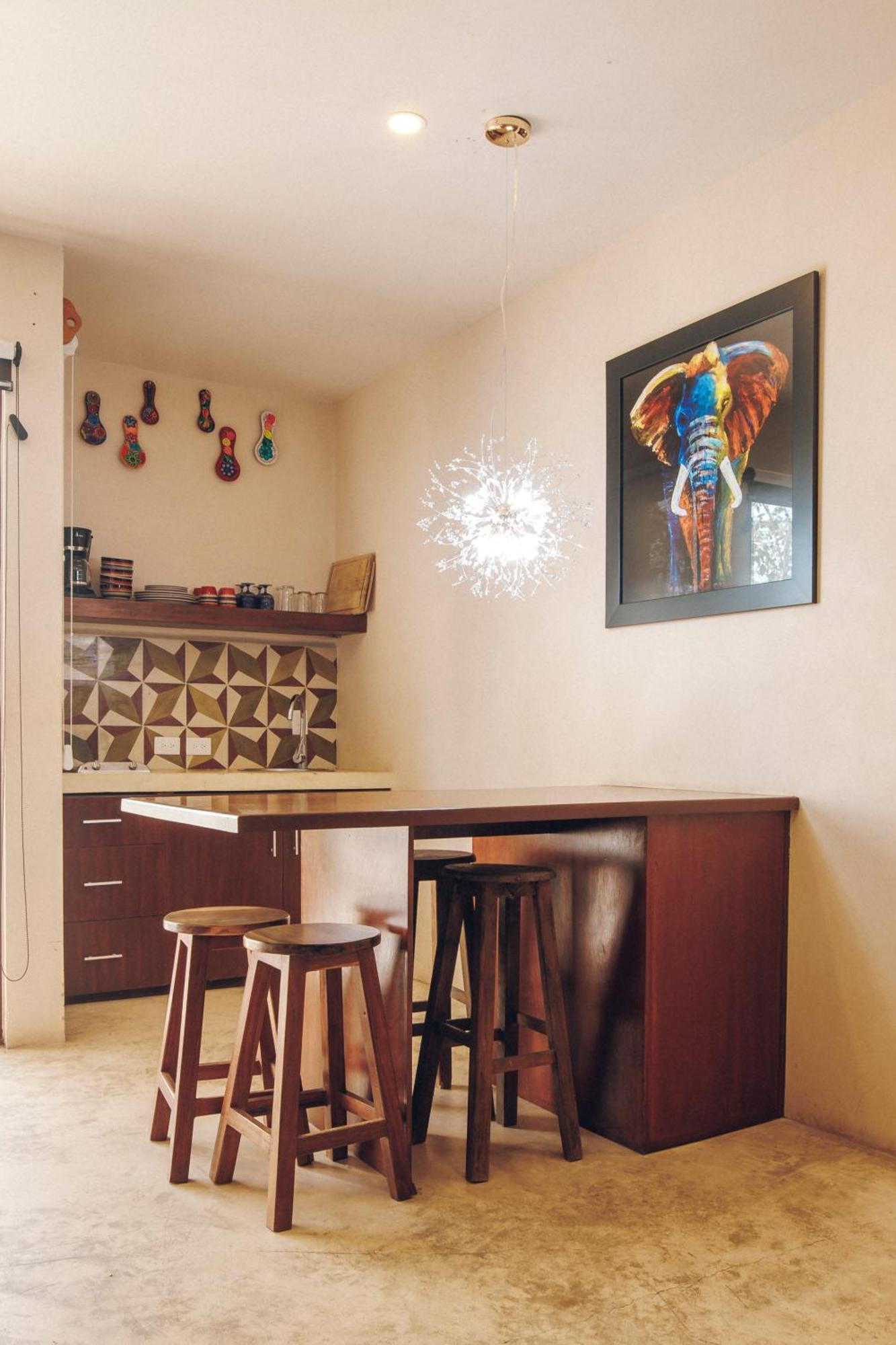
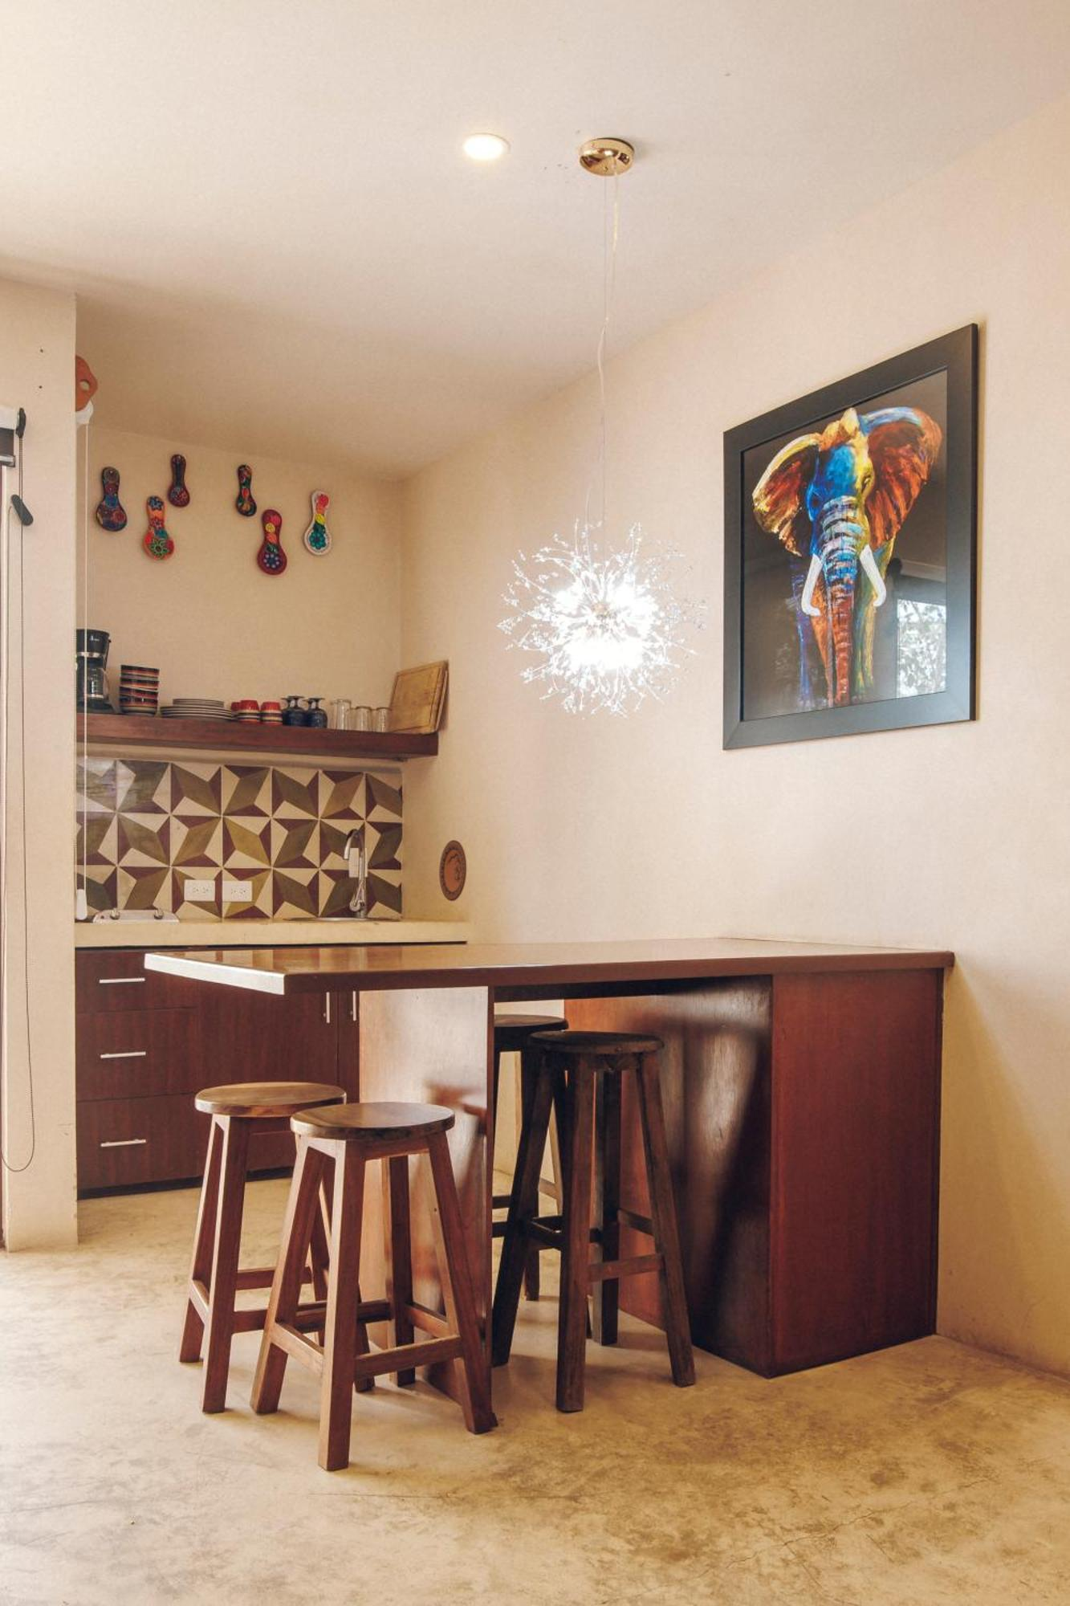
+ decorative plate (454, 870)
